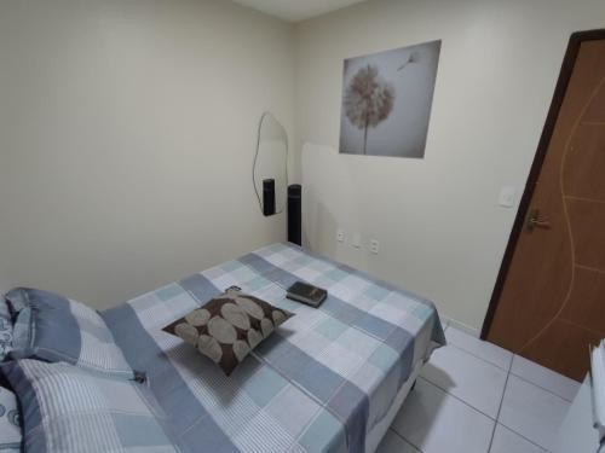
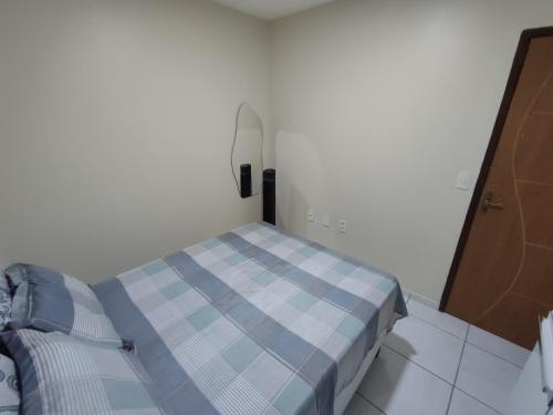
- hardback book (306, 292)
- decorative pillow (231, 320)
- wall art (381, 106)
